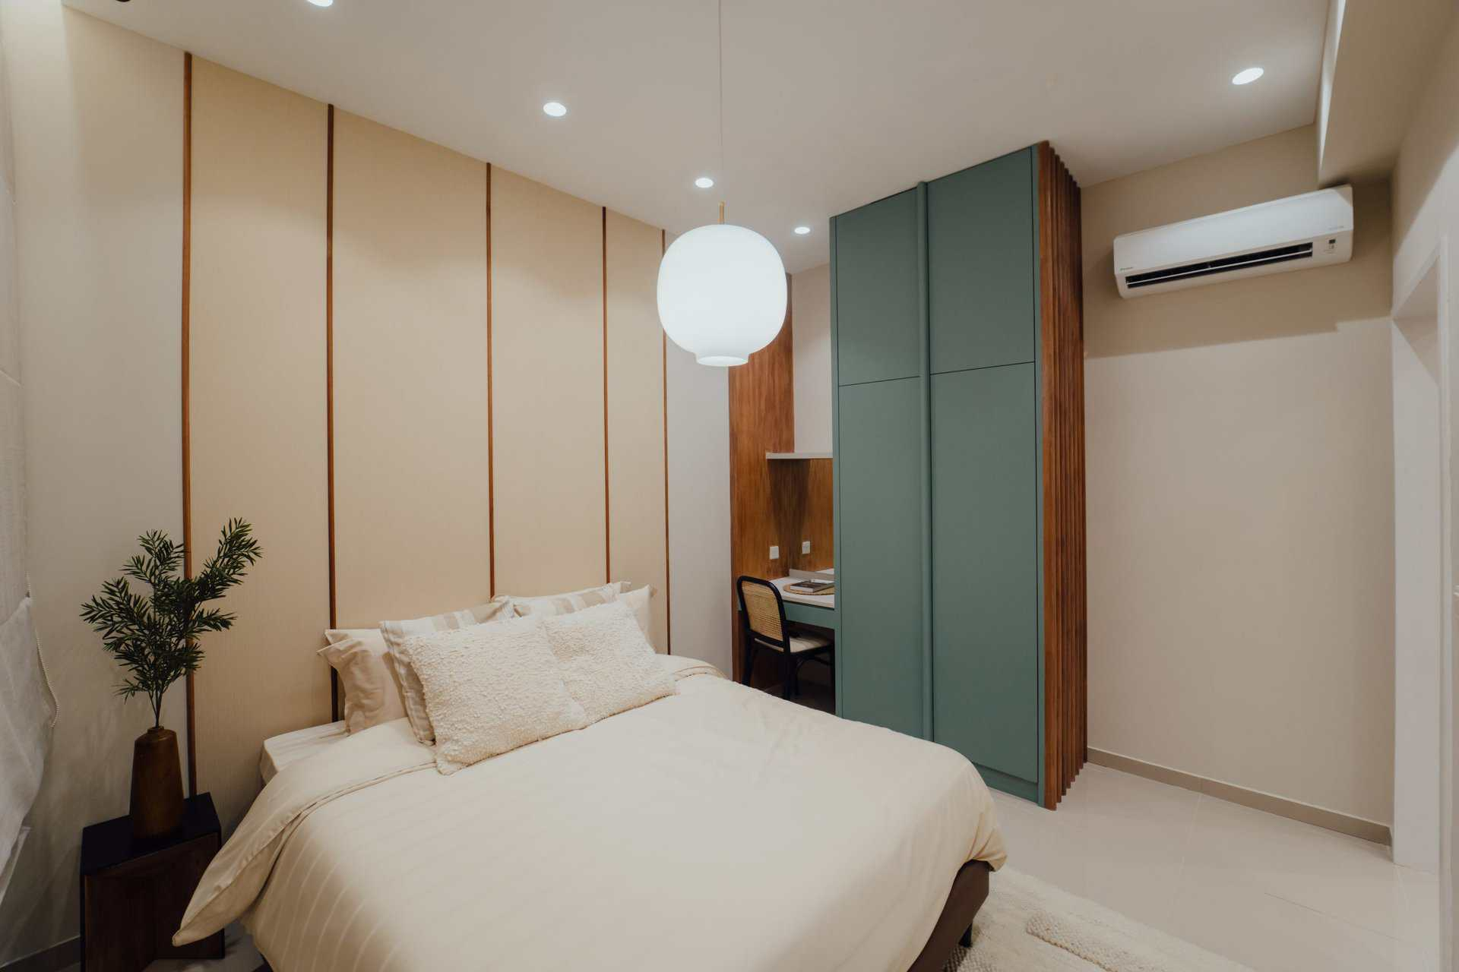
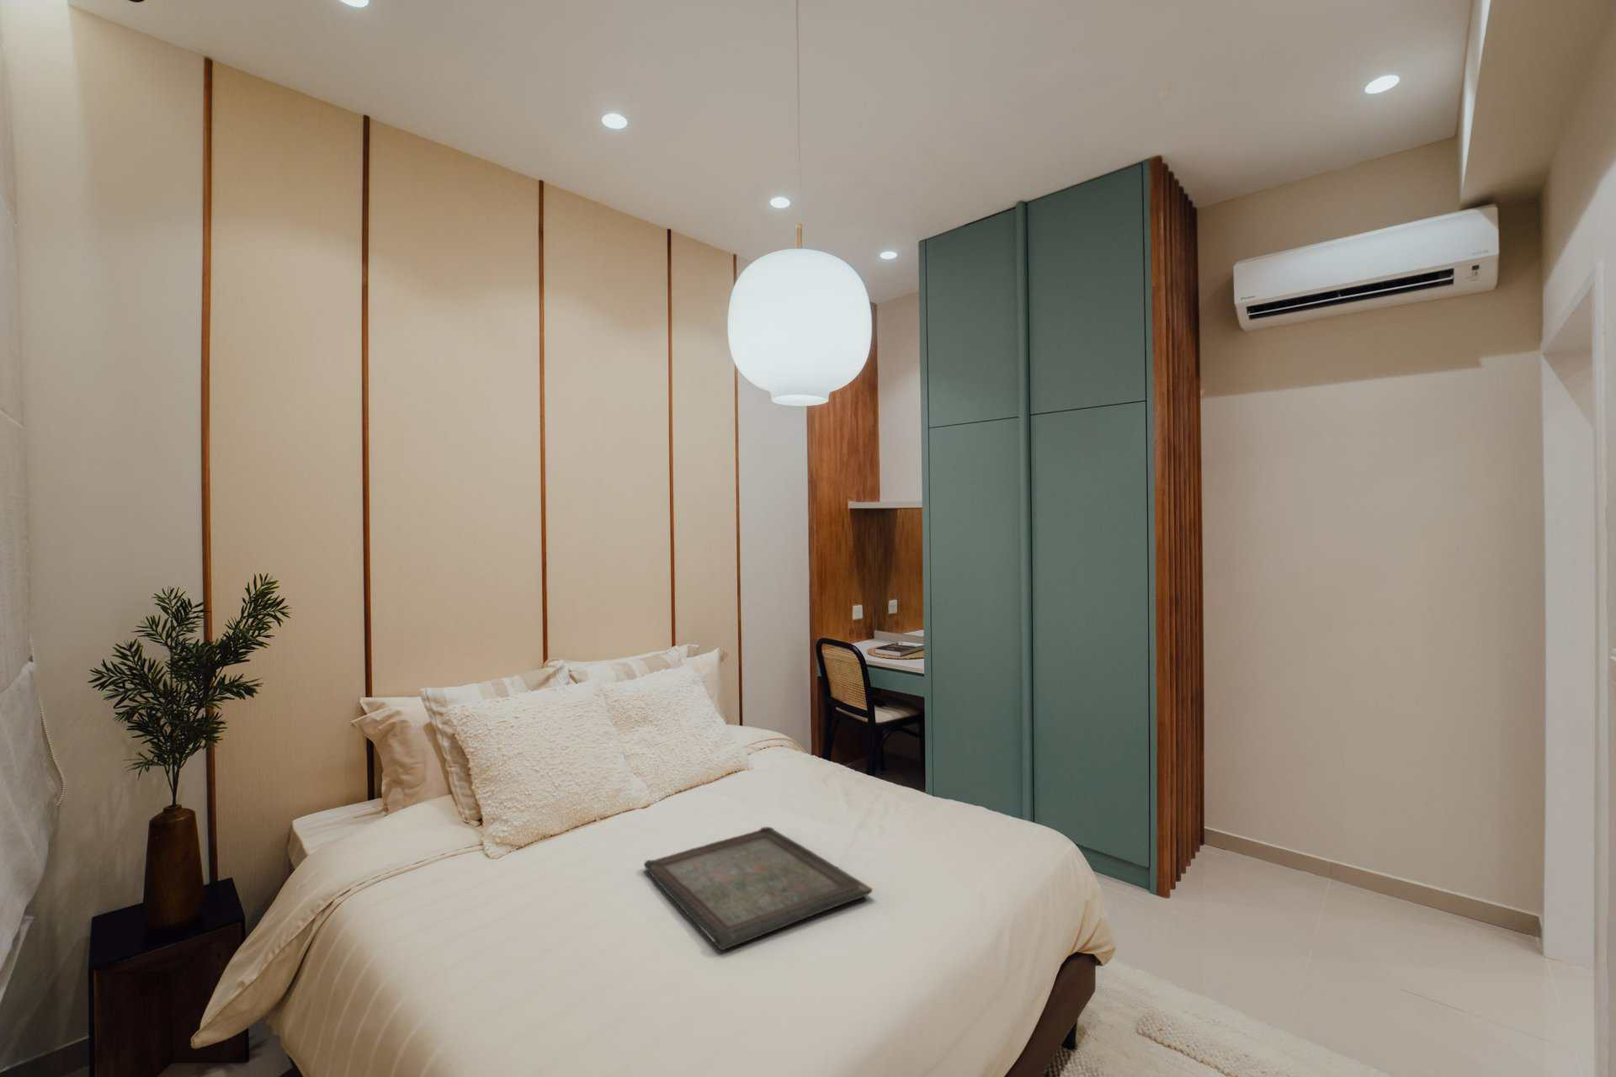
+ serving tray (753, 876)
